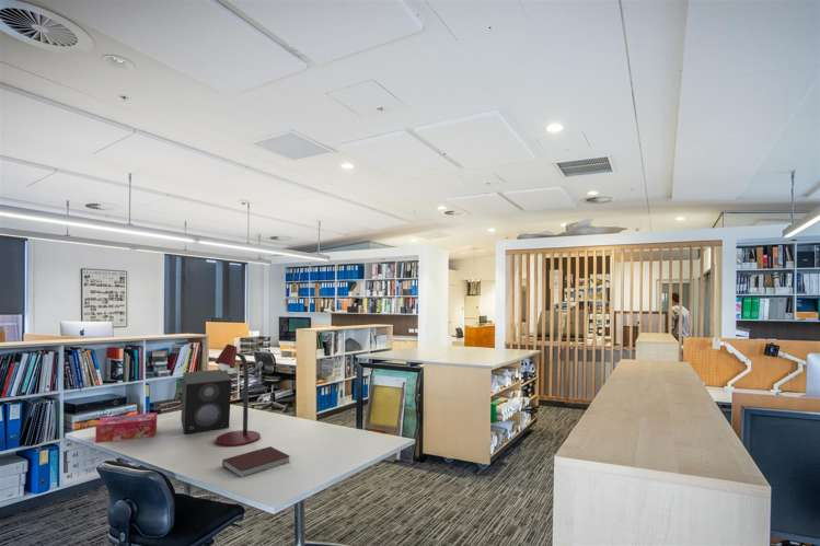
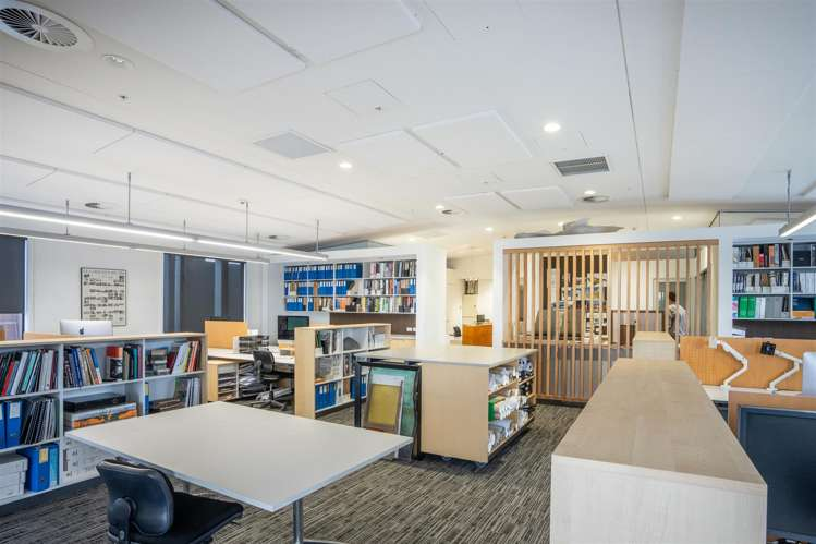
- desk lamp (244, 391)
- notebook (256, 461)
- speaker (203, 396)
- tissue box (127, 427)
